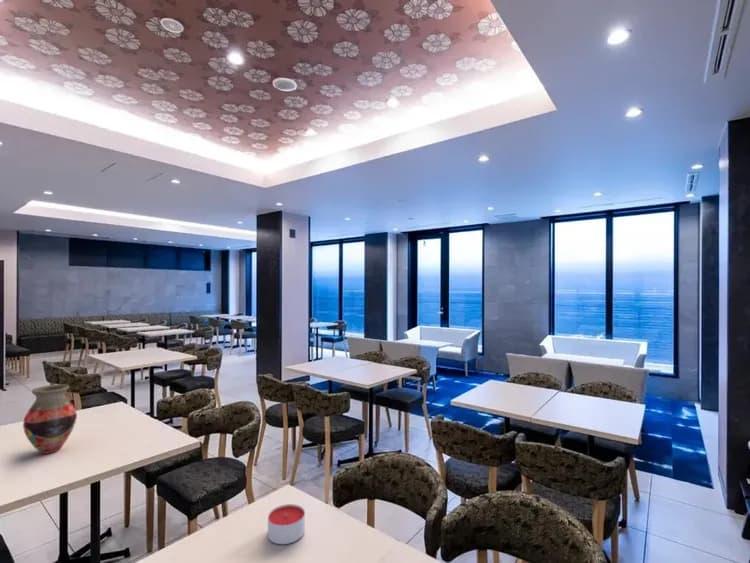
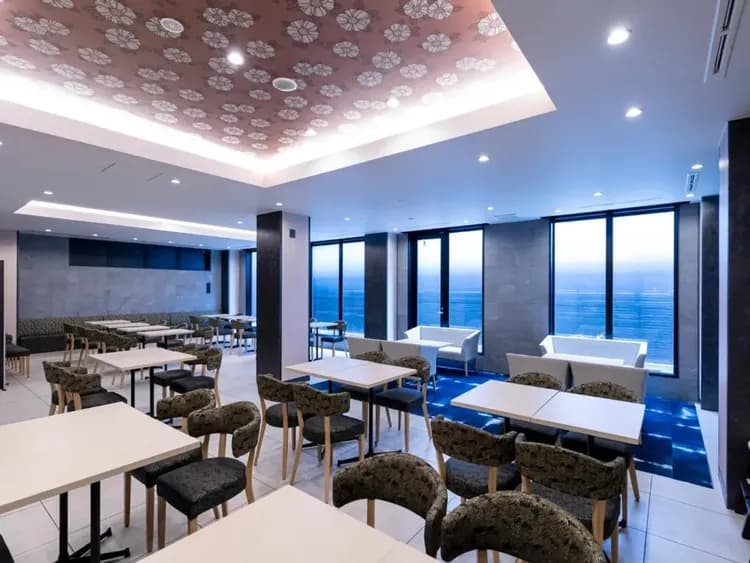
- candle (286, 522)
- vase (50, 419)
